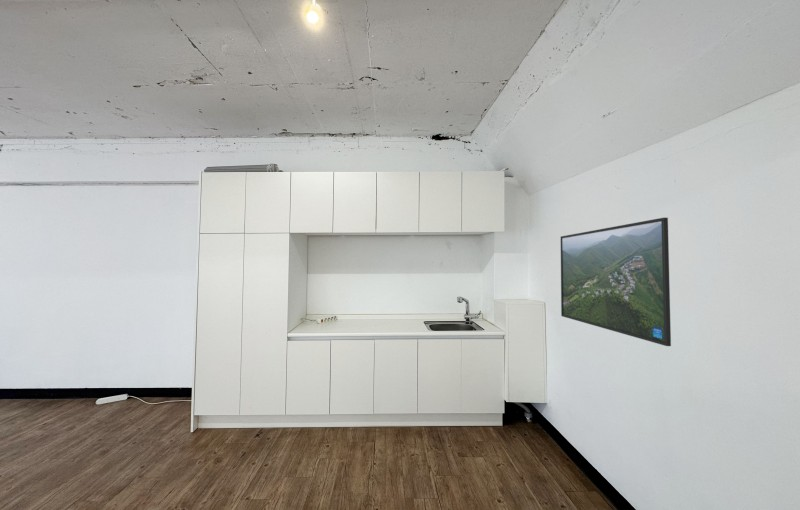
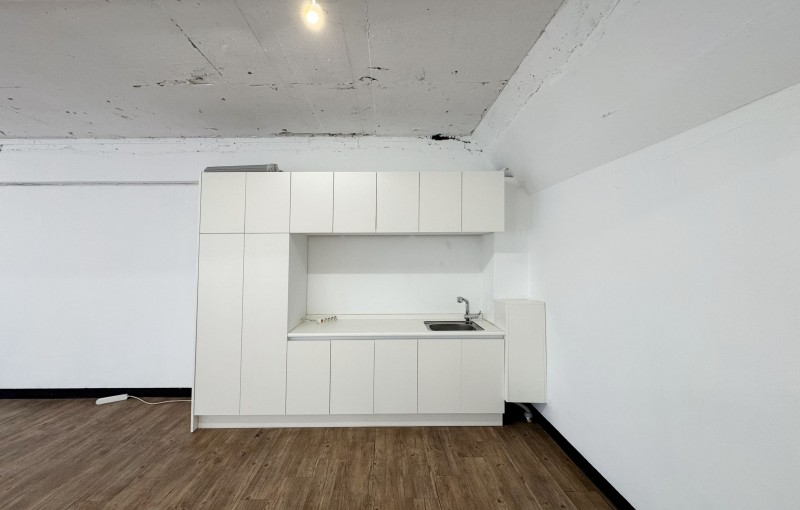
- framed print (602, 278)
